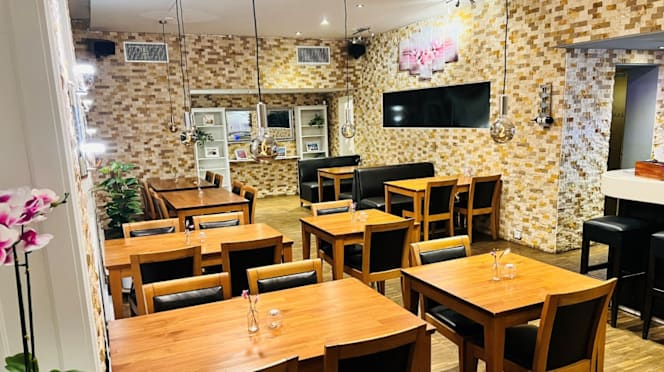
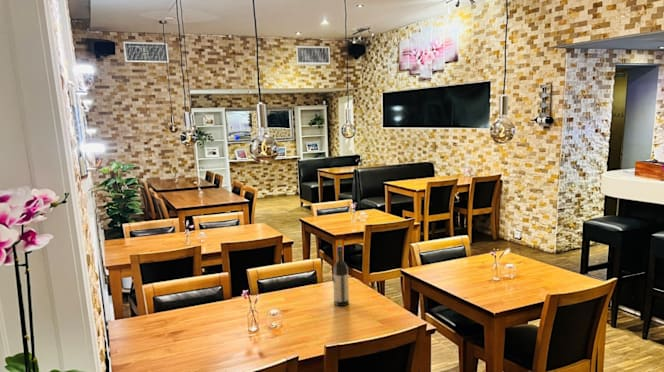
+ wine bottle (340, 275)
